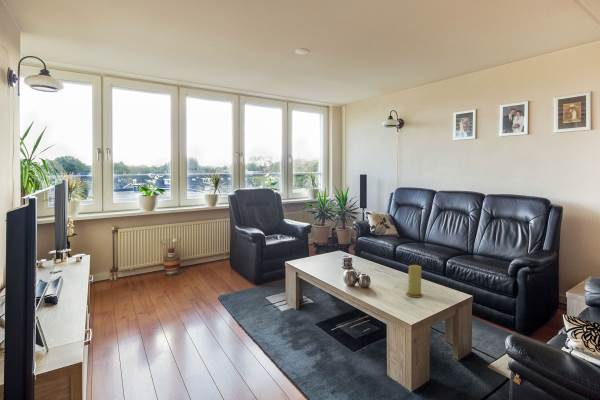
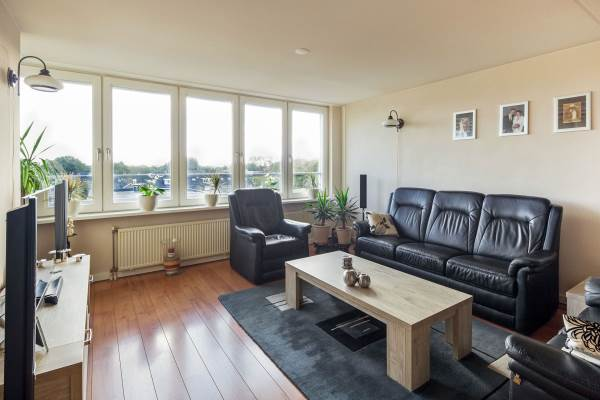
- candle (414, 280)
